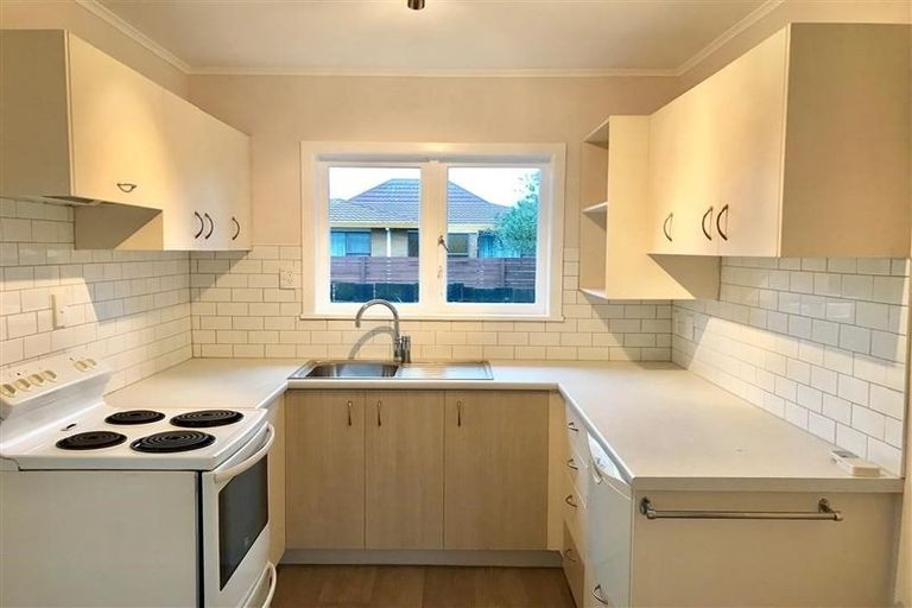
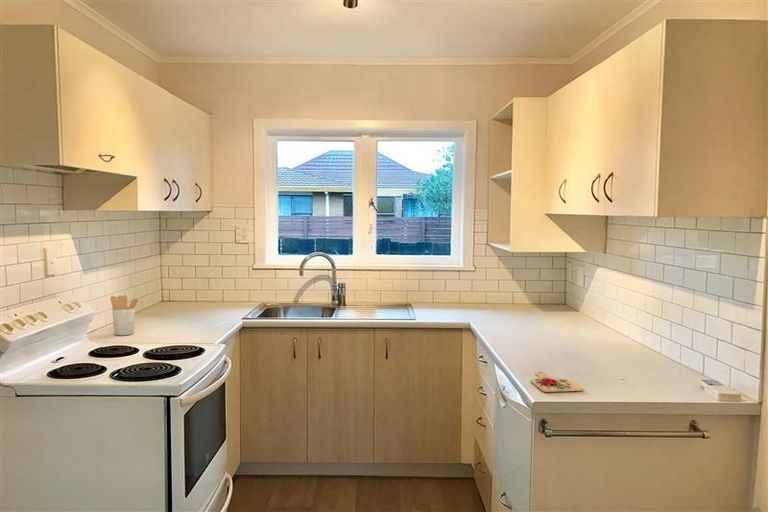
+ utensil holder (122, 314)
+ cutting board (550, 378)
